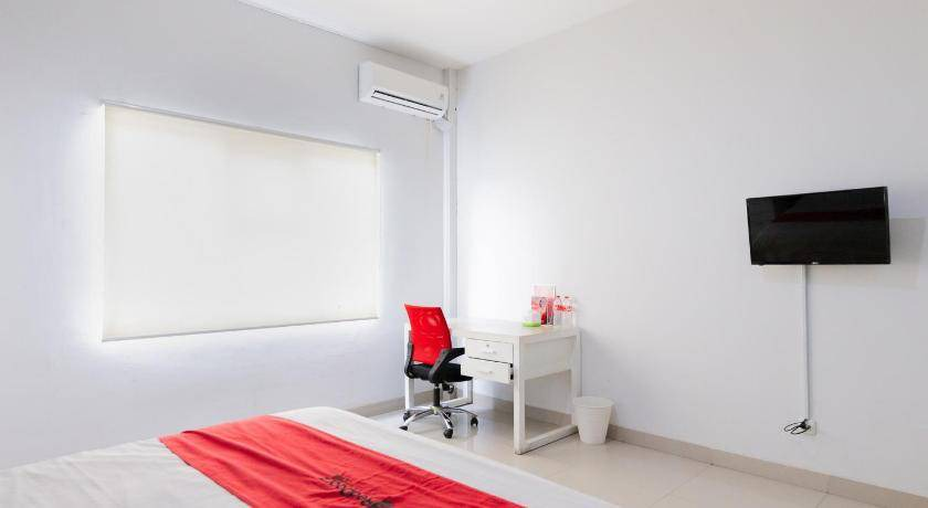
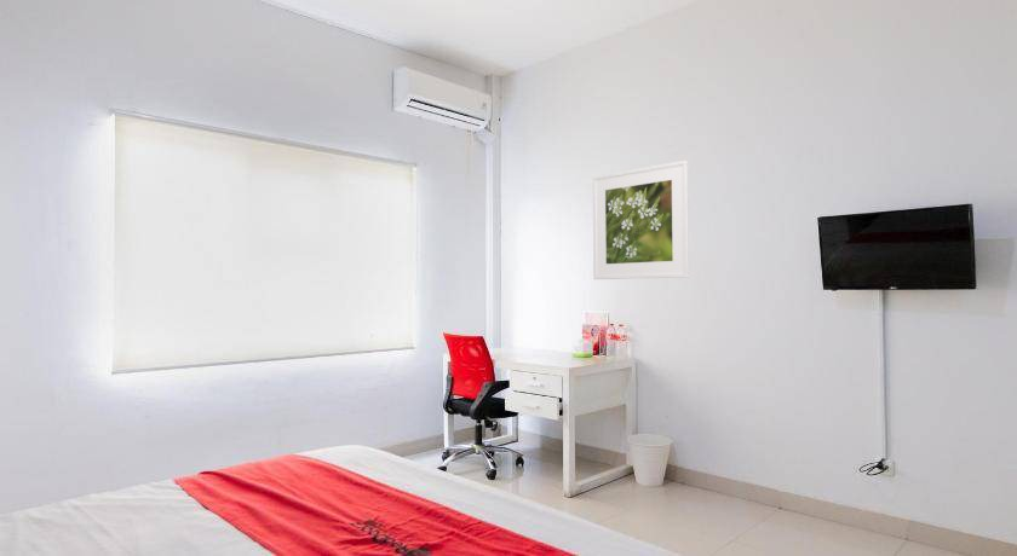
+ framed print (637, 224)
